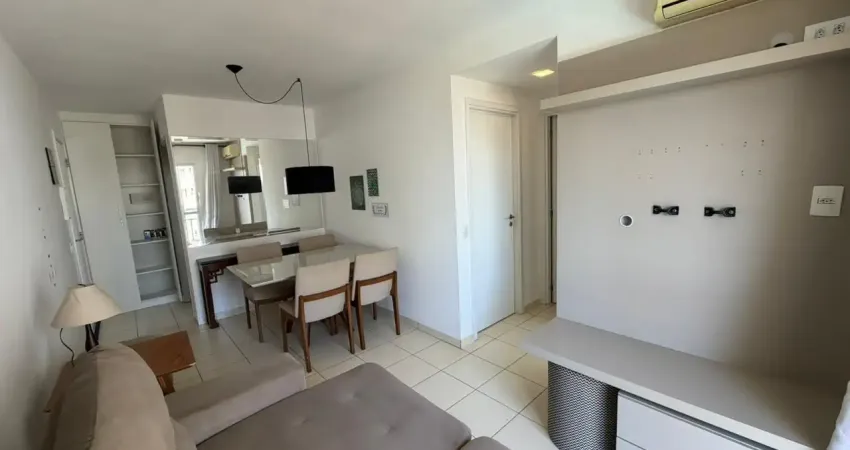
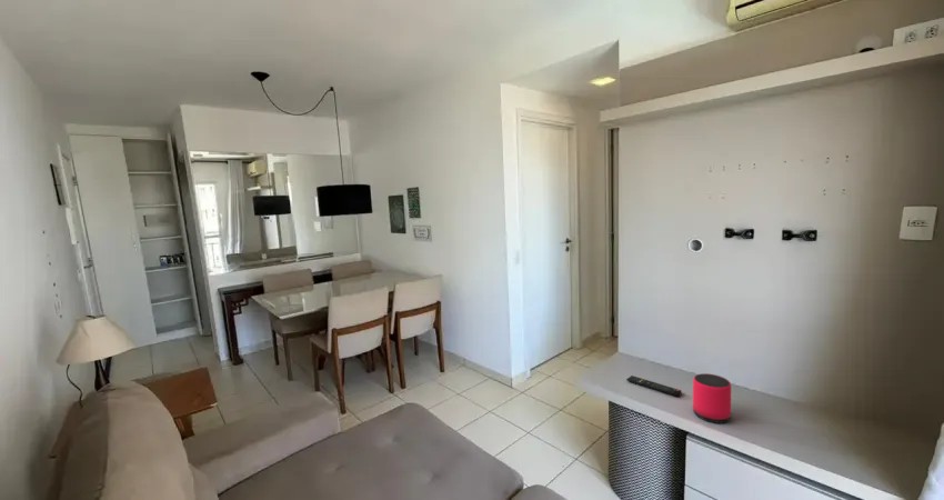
+ speaker (711, 397)
+ remote control (653, 386)
